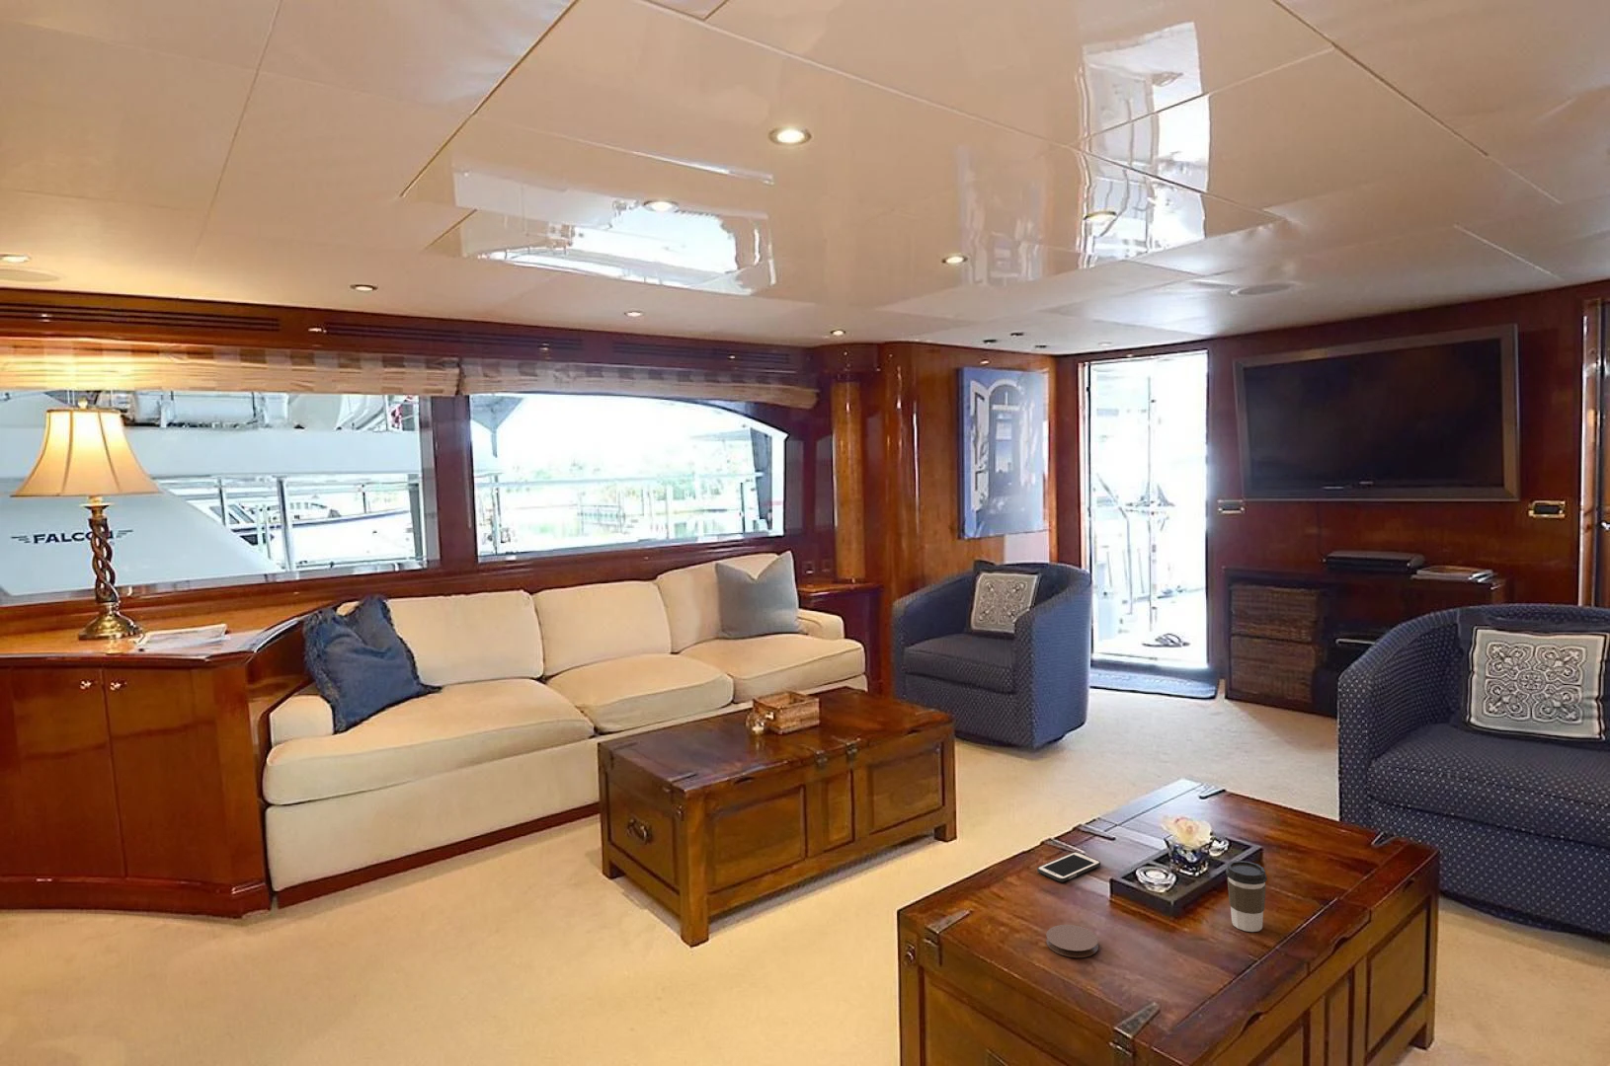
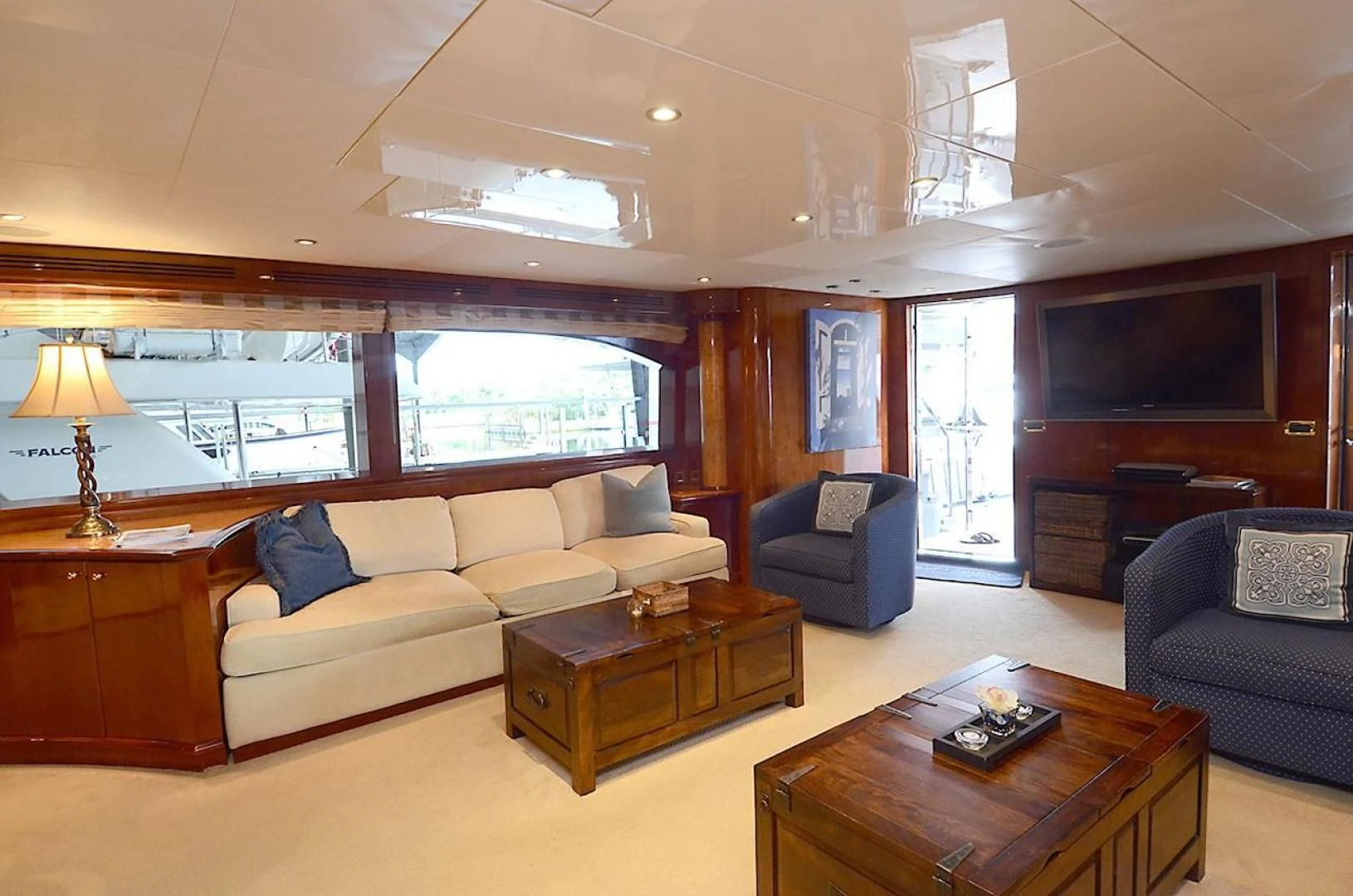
- coffee cup (1247, 896)
- cell phone (1069, 866)
- coaster (1072, 940)
